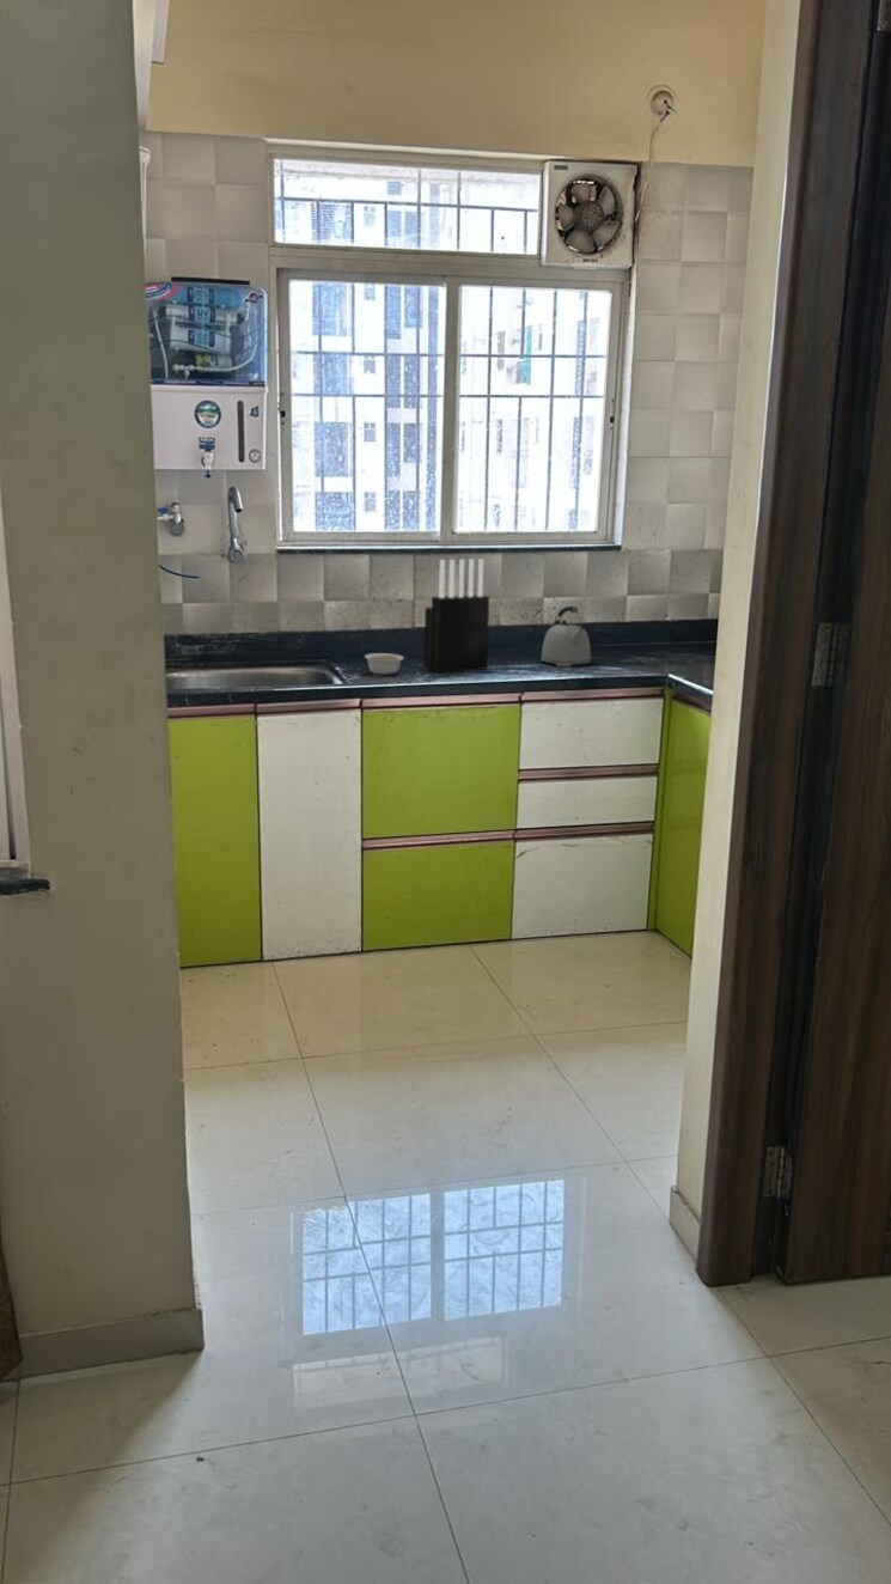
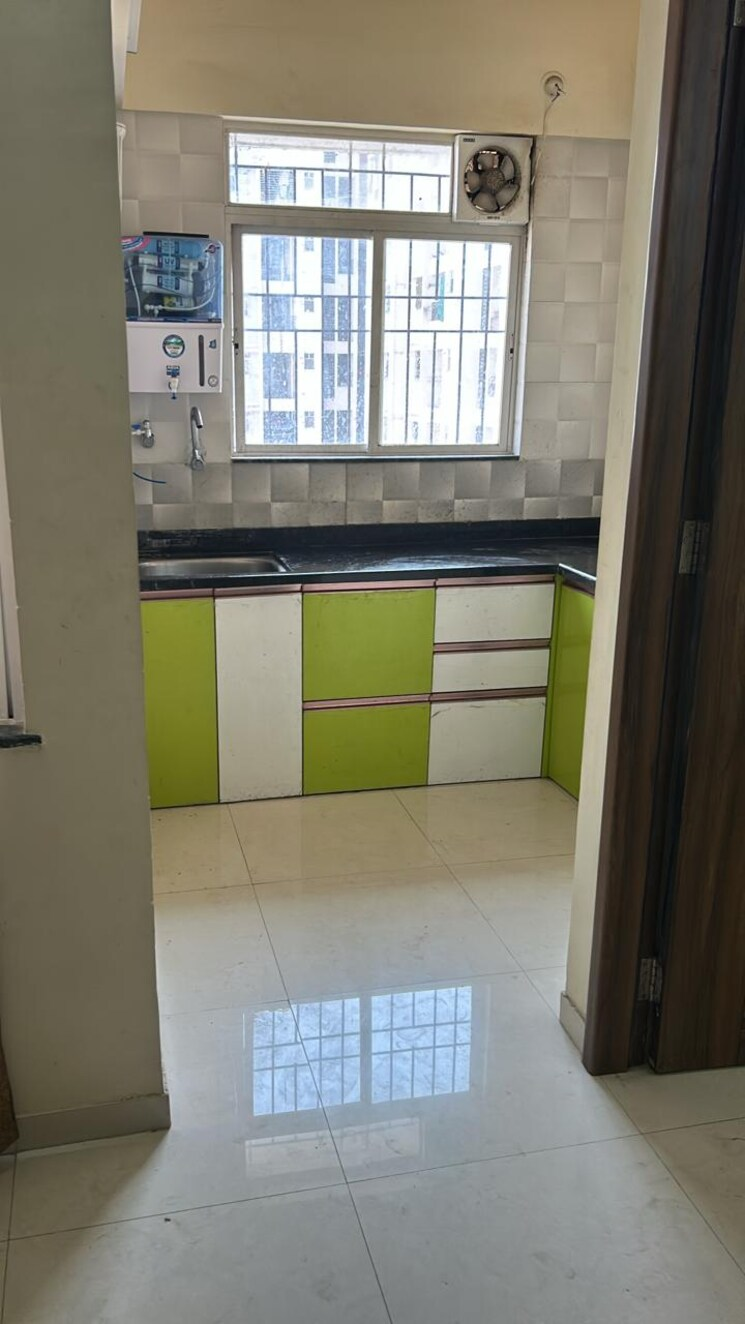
- legume (384, 663)
- knife block (454, 613)
- kettle (567, 633)
